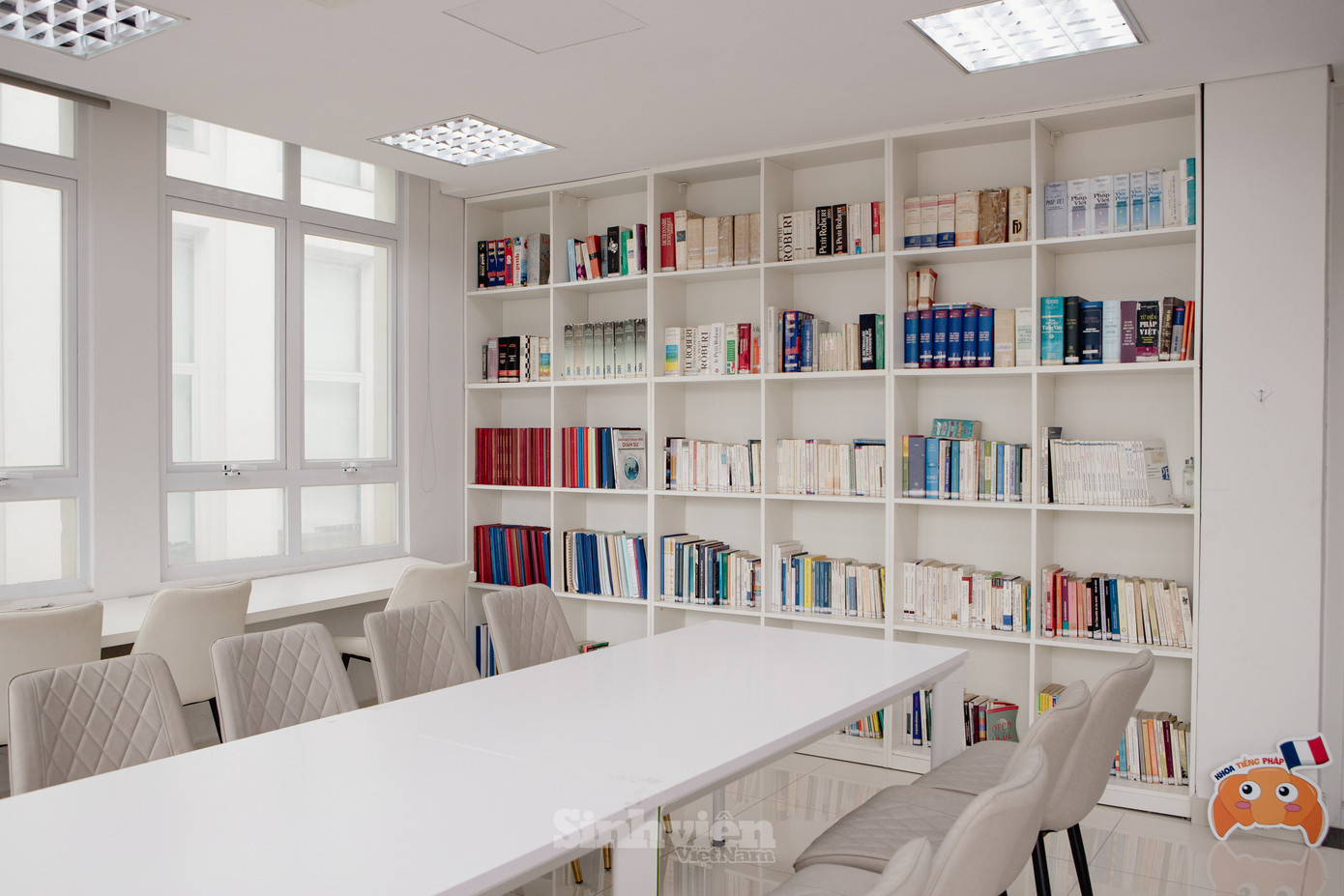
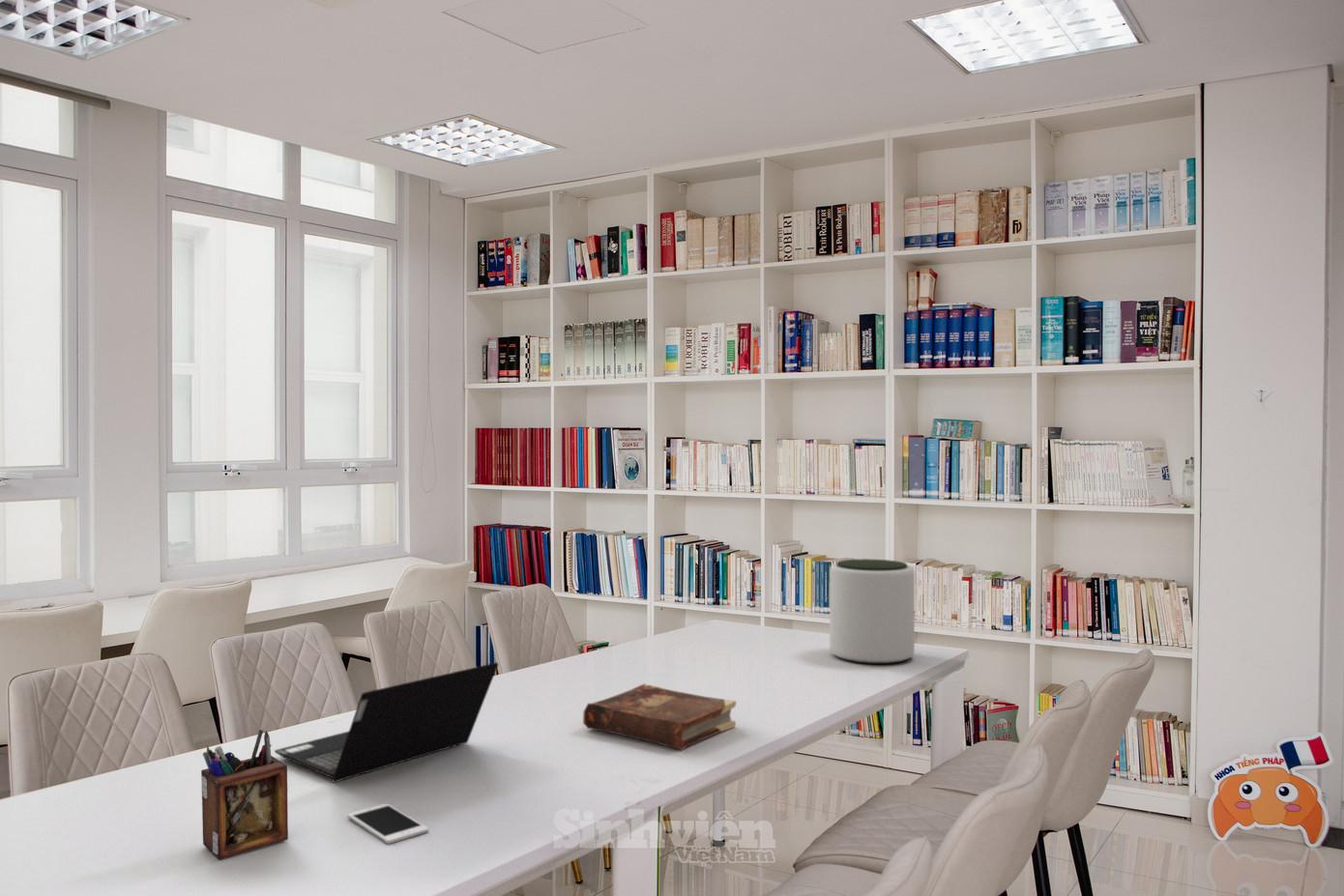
+ cell phone (387, 823)
+ plant pot (871, 609)
+ book (659, 715)
+ laptop computer (387, 709)
+ desk organizer (245, 791)
